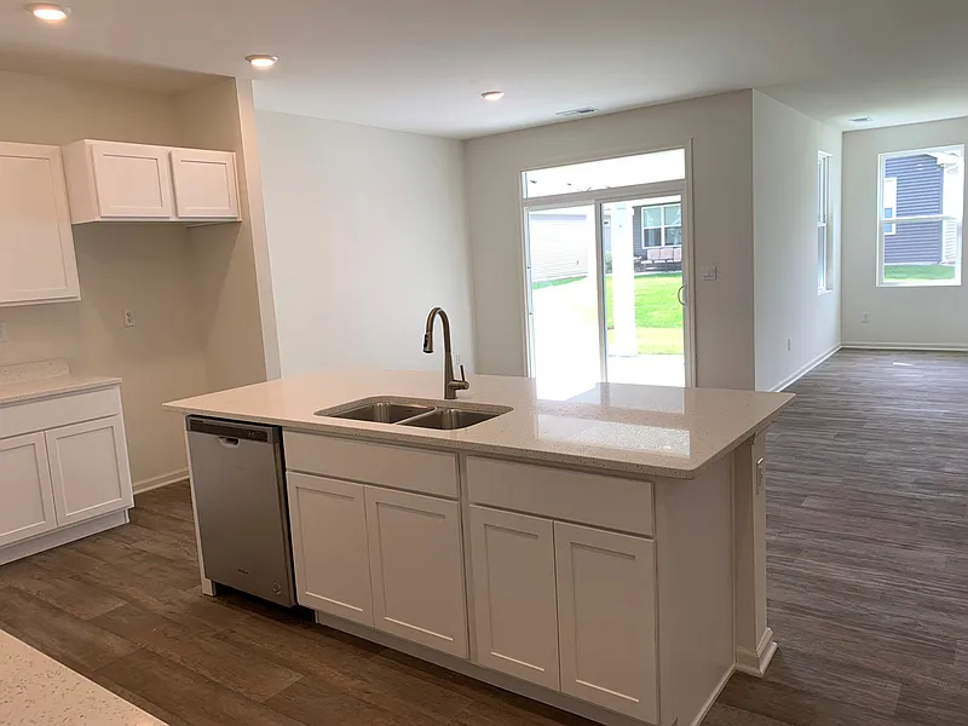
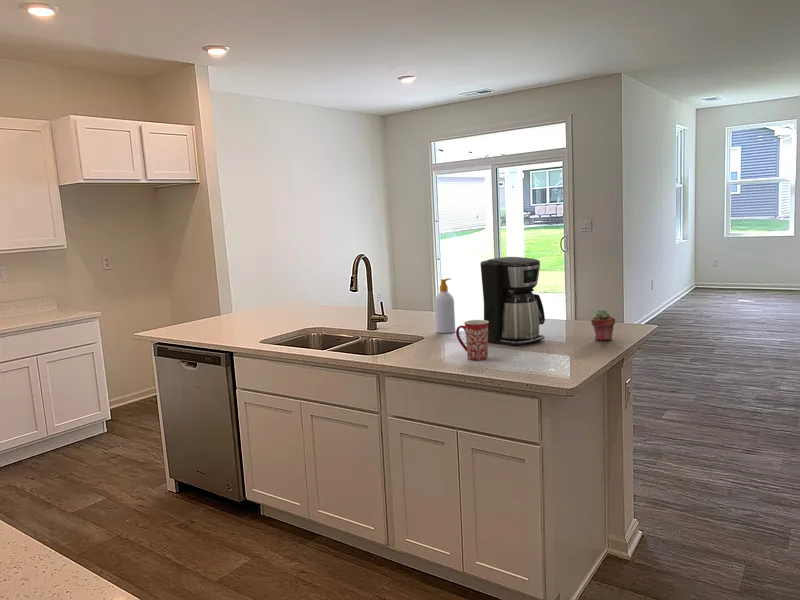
+ soap bottle (445, 305)
+ mug (472, 339)
+ coffee maker (511, 298)
+ potted succulent (603, 324)
